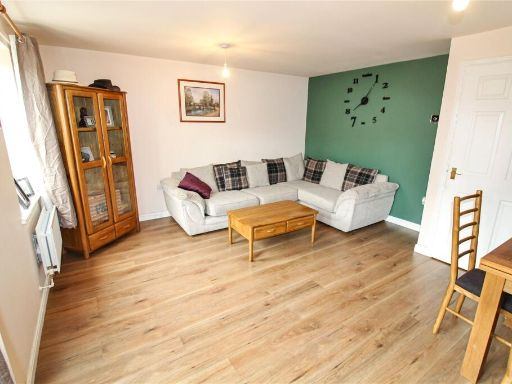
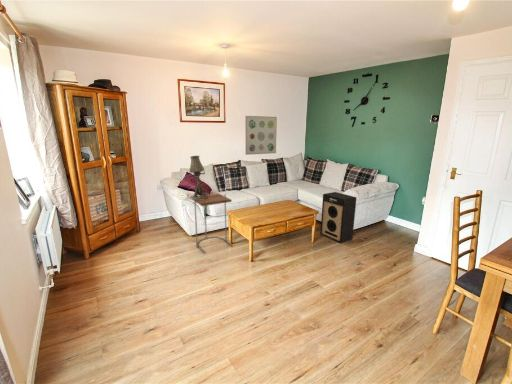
+ table lamp (199, 176)
+ wall art (261, 135)
+ side table (205, 220)
+ speaker (337, 216)
